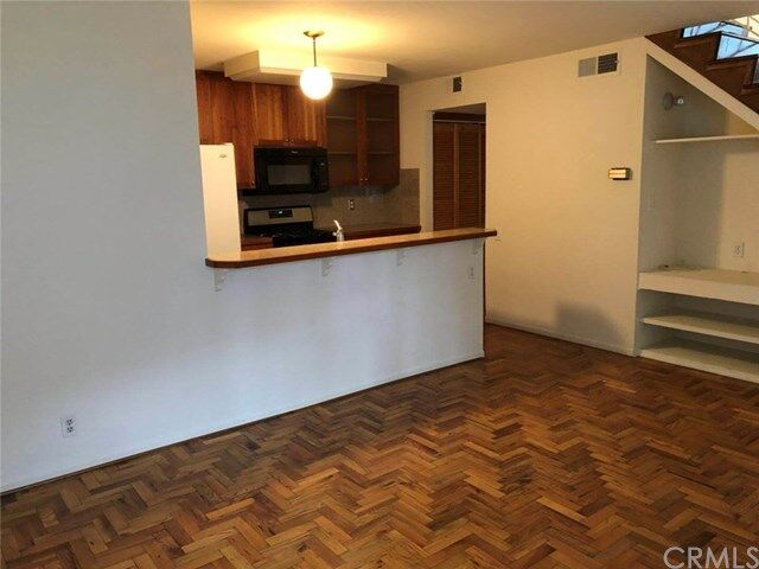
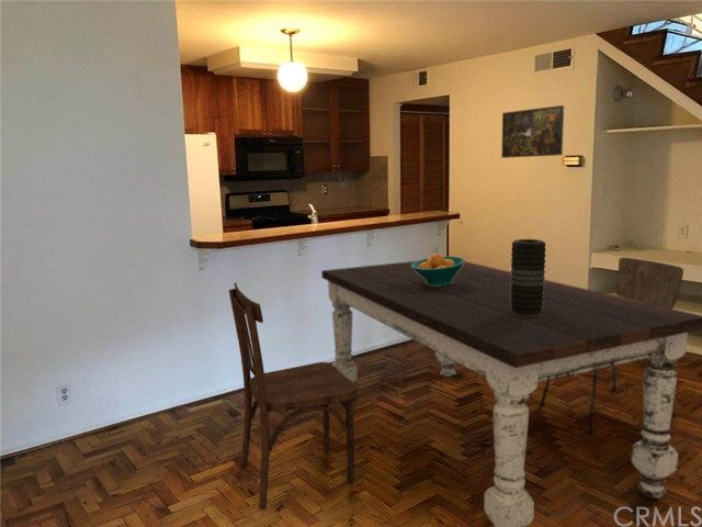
+ vase (528, 276)
+ fruit bowl (440, 268)
+ dining table (469, 362)
+ dining chair (294, 383)
+ dining chair (613, 366)
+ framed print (531, 133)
